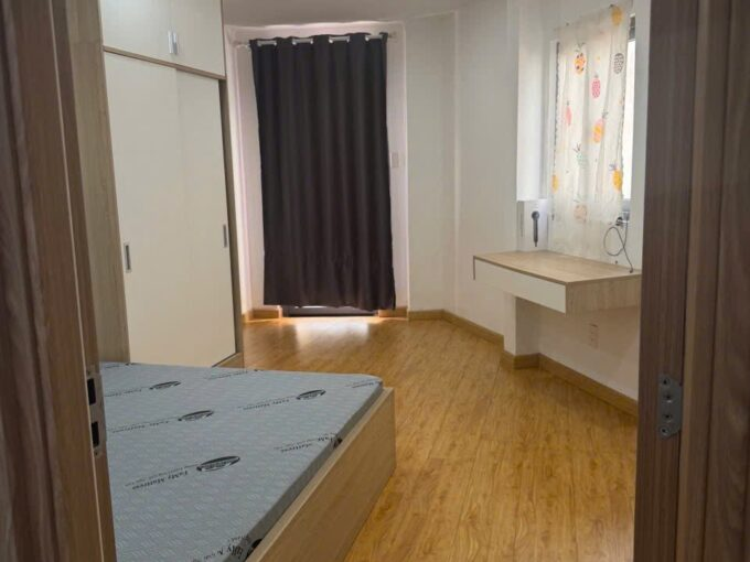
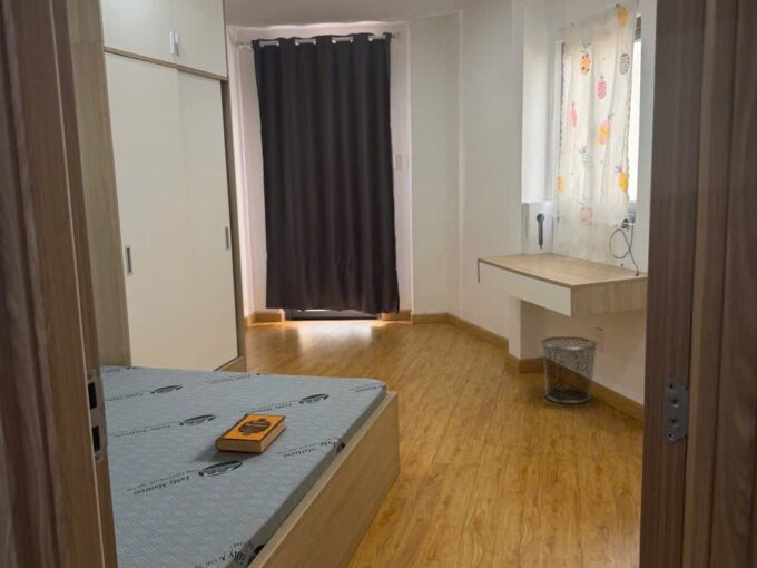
+ hardback book (252, 432)
+ waste bin (568, 370)
